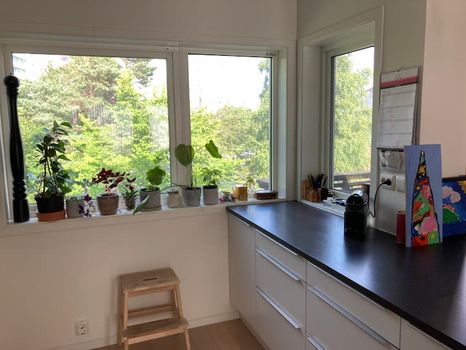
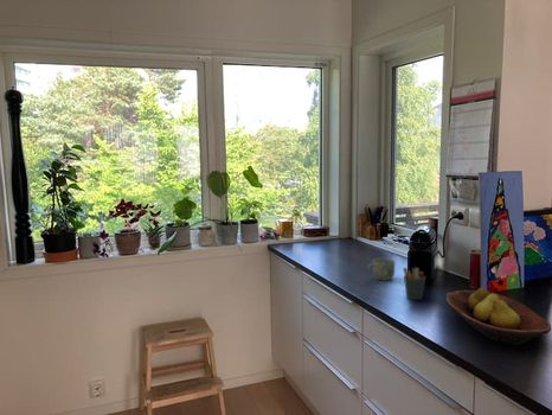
+ pen holder (413, 281)
+ mug (380, 269)
+ fruit bowl (492, 309)
